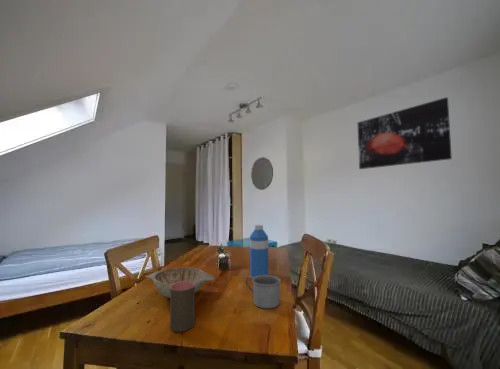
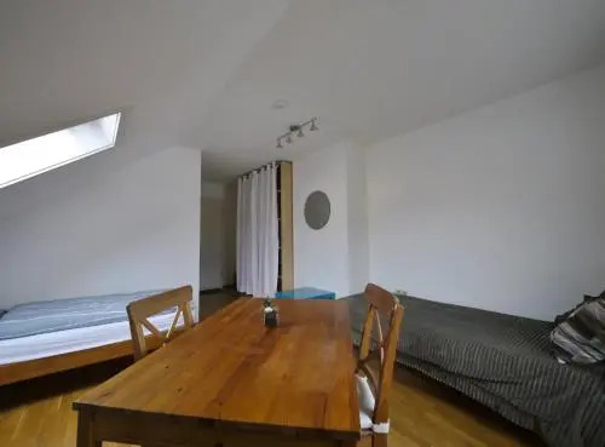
- mug (264, 290)
- decorative bowl (180, 281)
- cup (182, 305)
- water bottle (259, 250)
- wall art (397, 138)
